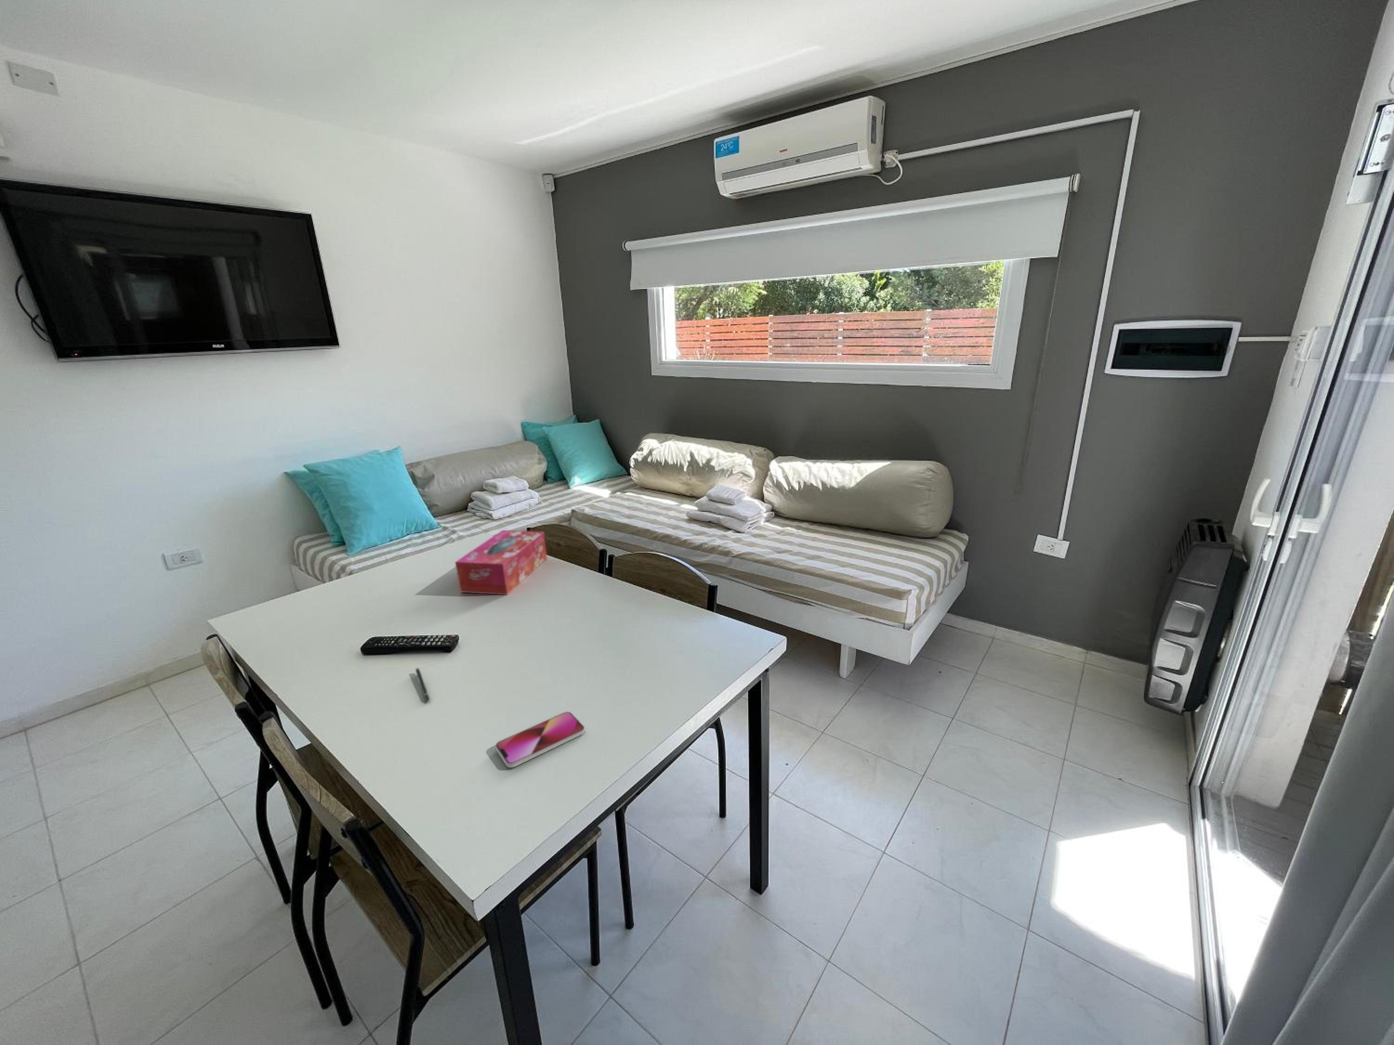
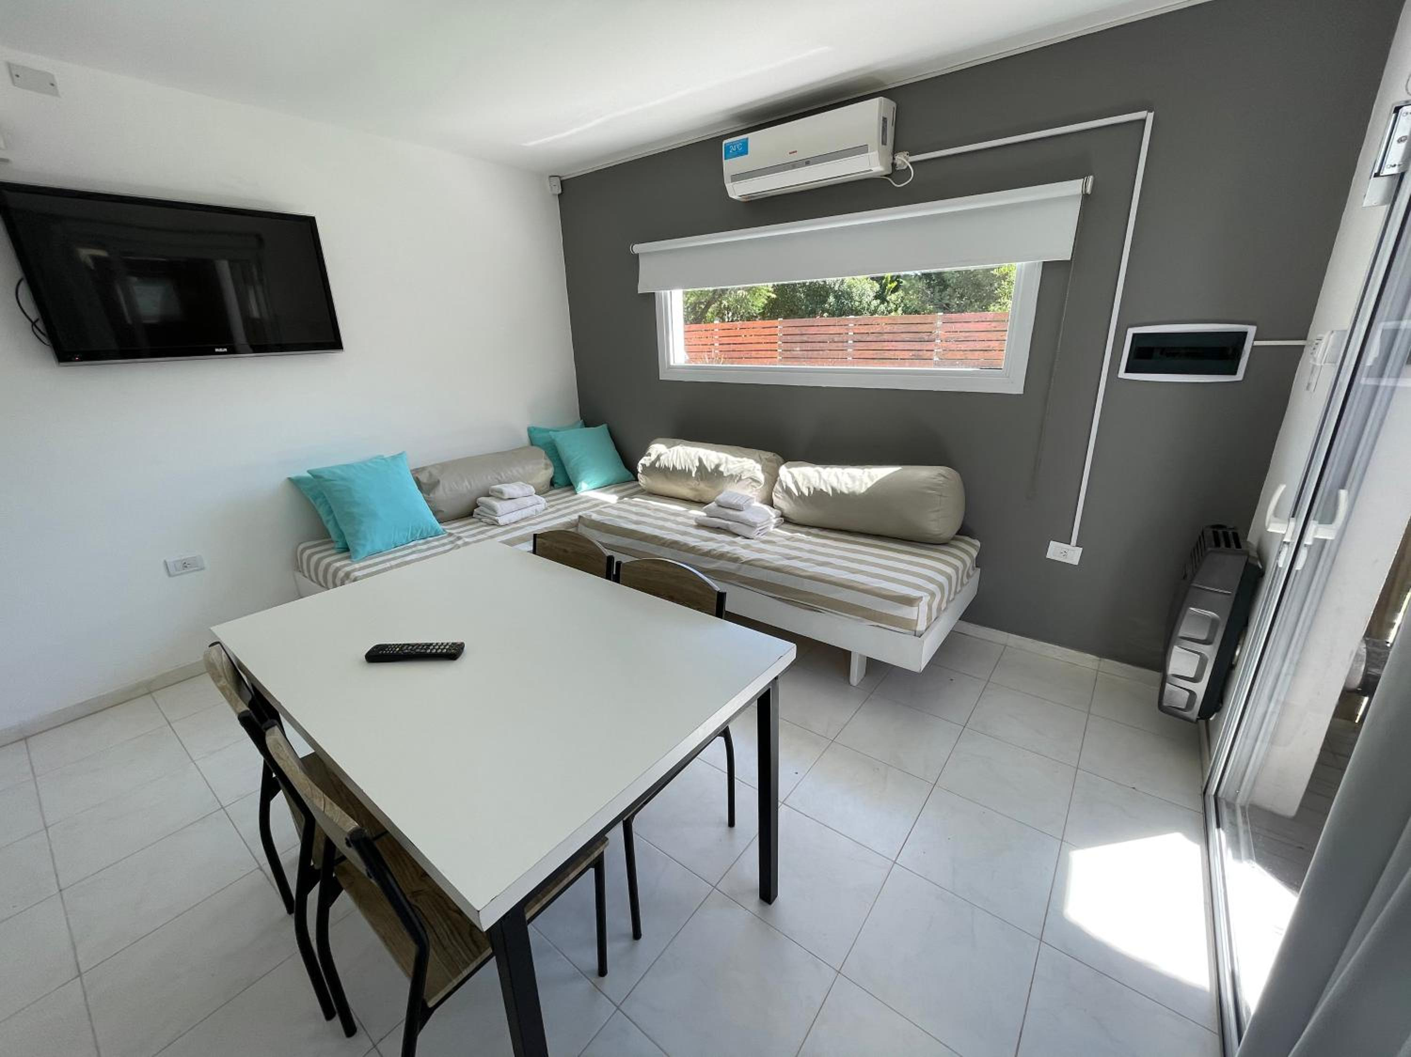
- smartphone (541, 738)
- tissue box (505, 560)
- pen (423, 685)
